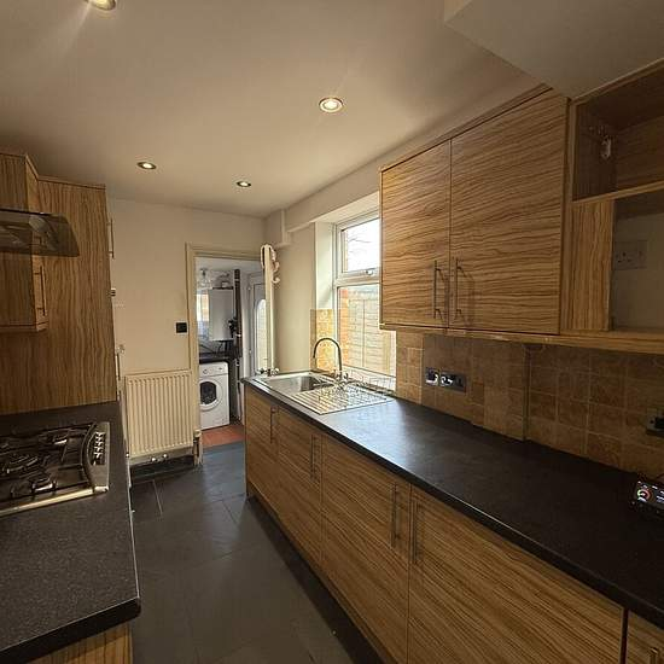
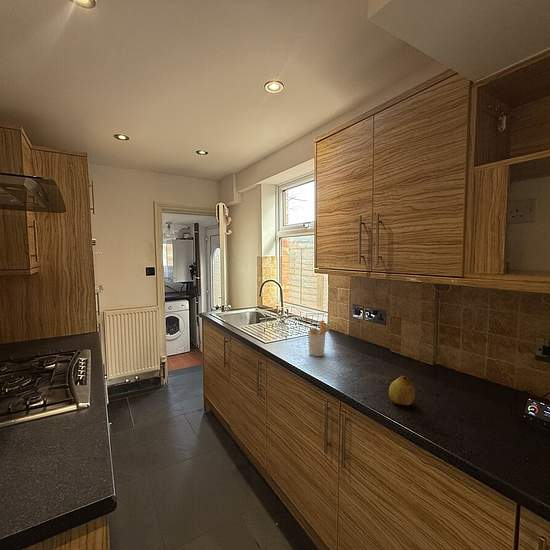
+ fruit (401, 387)
+ utensil holder (320, 338)
